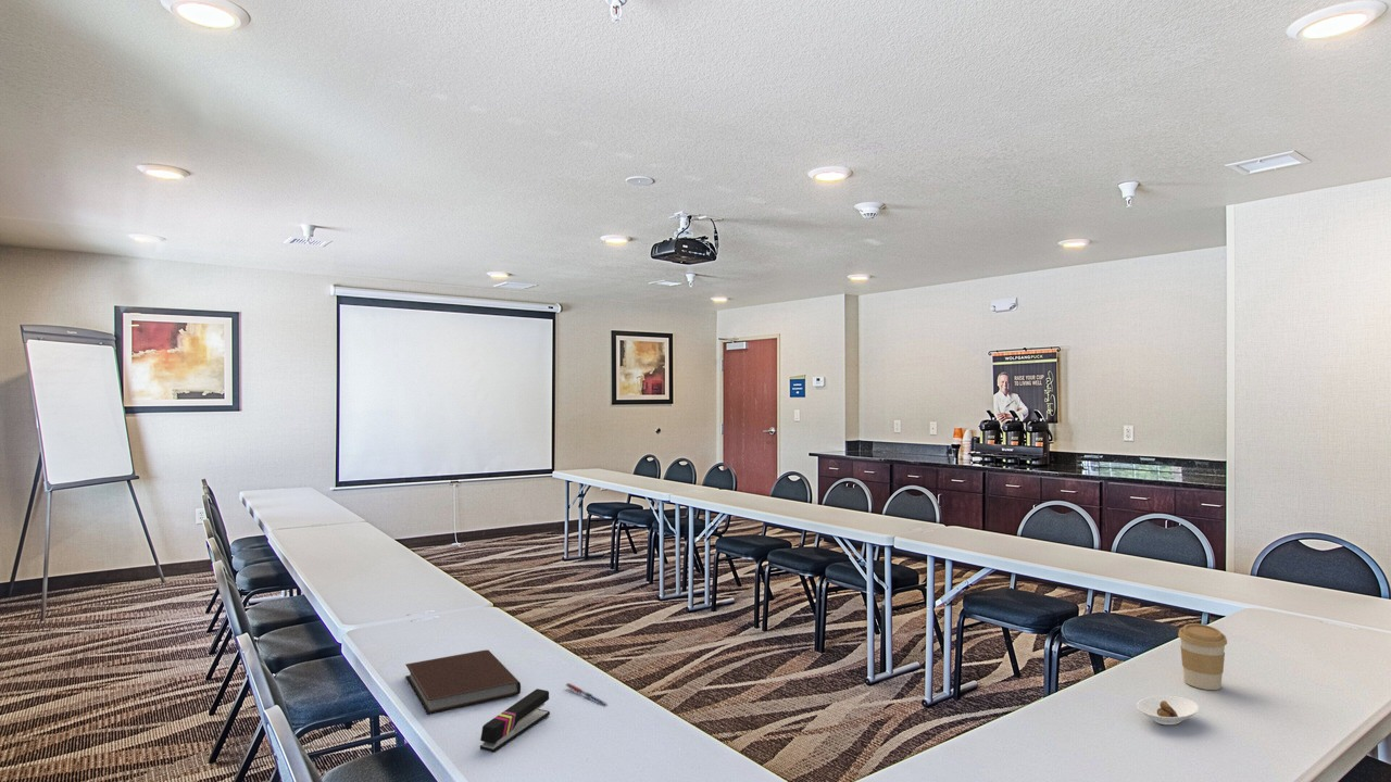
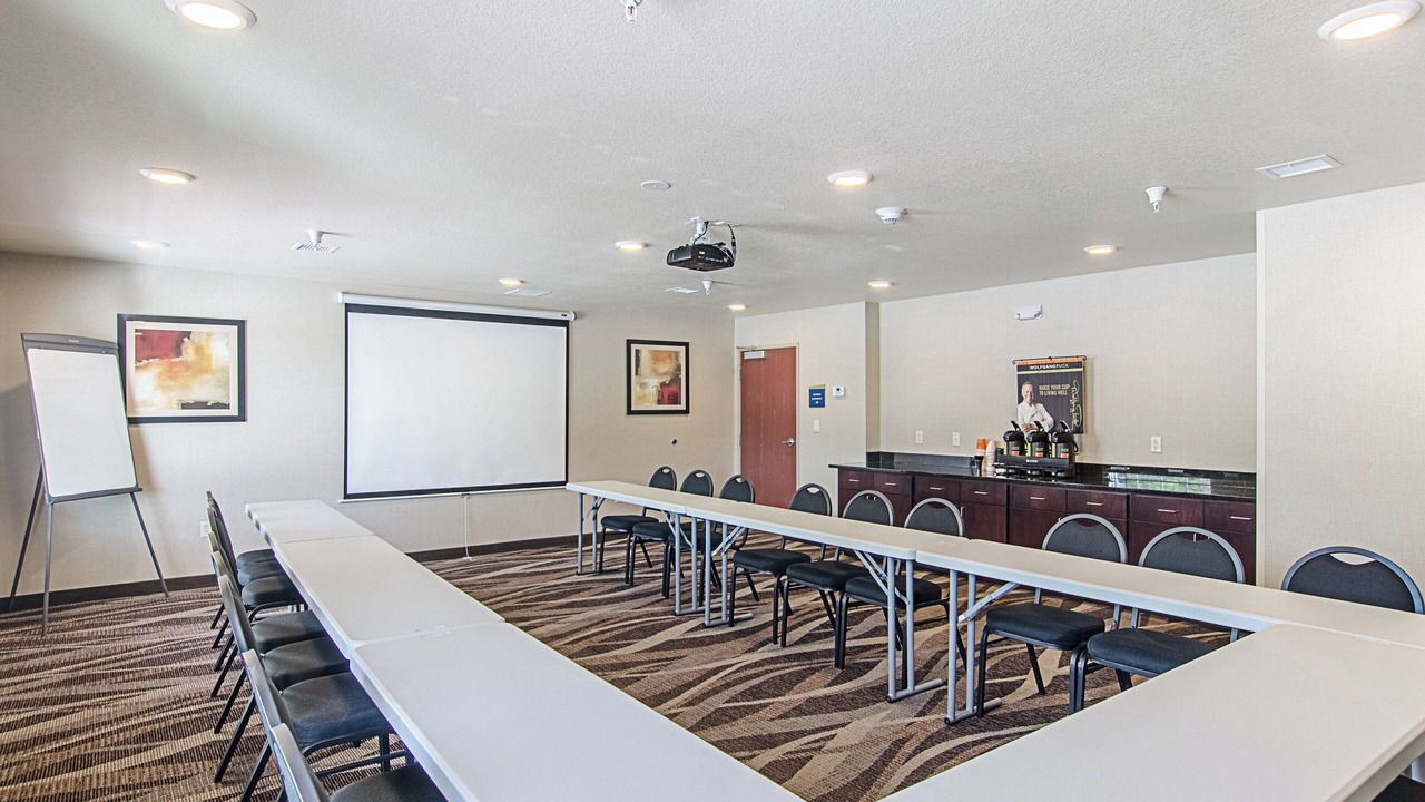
- notebook (461, 679)
- pen (586, 693)
- coffee cup (1202, 655)
- saucer (1167, 711)
- stapler (516, 718)
